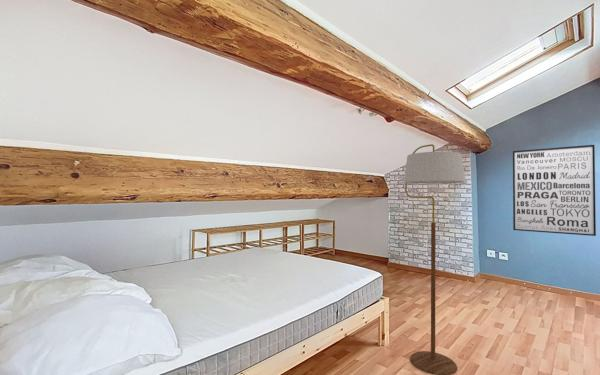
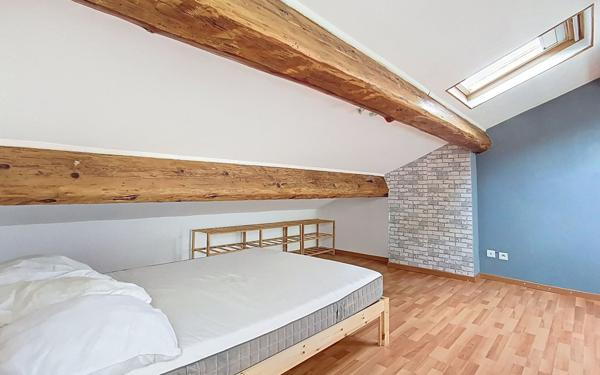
- floor lamp (431, 251)
- wall art (551, 190)
